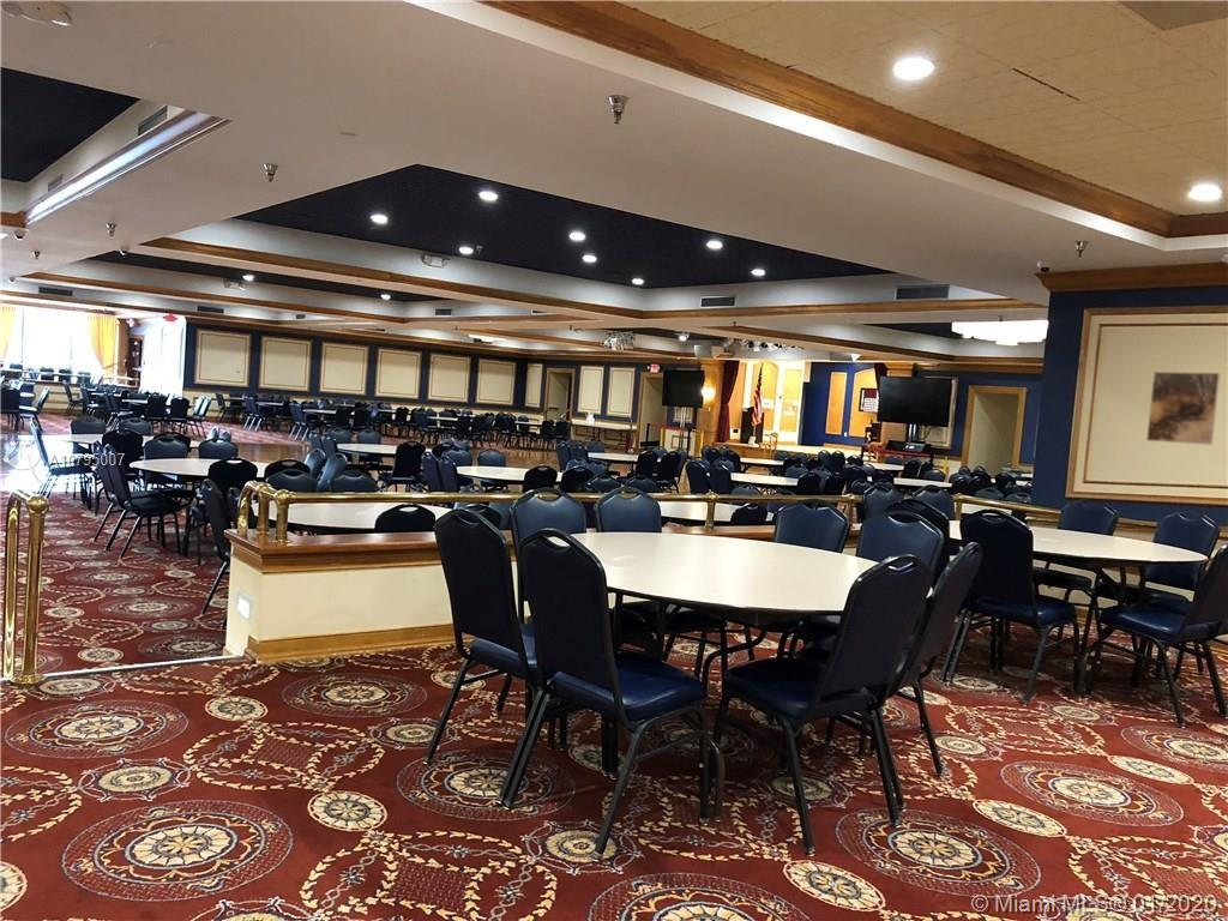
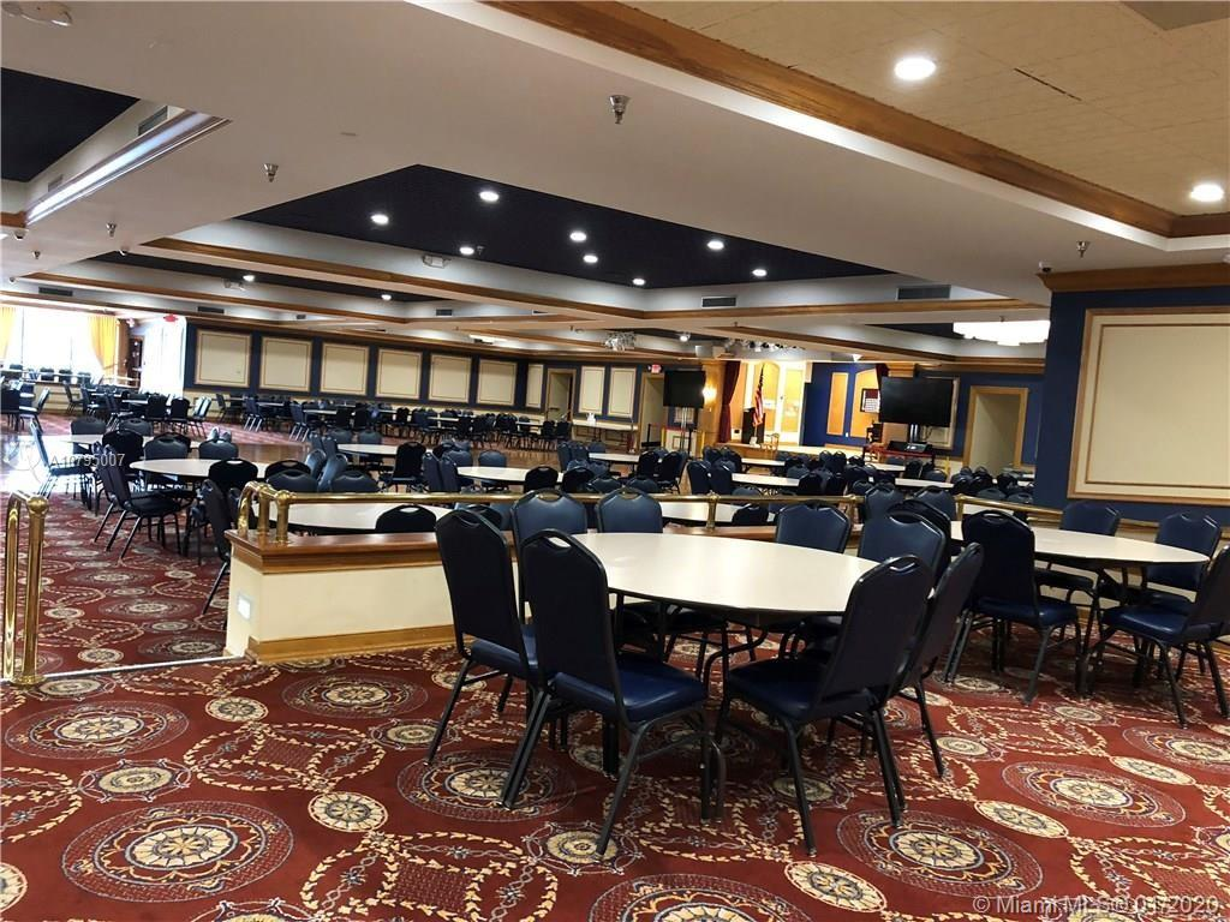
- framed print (1182, 407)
